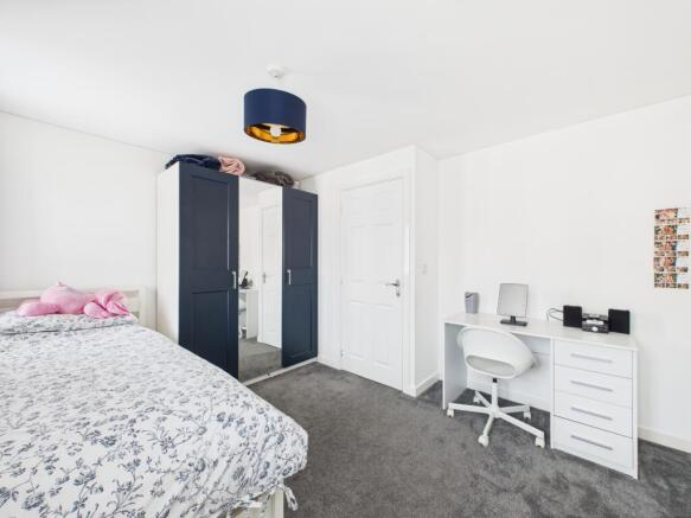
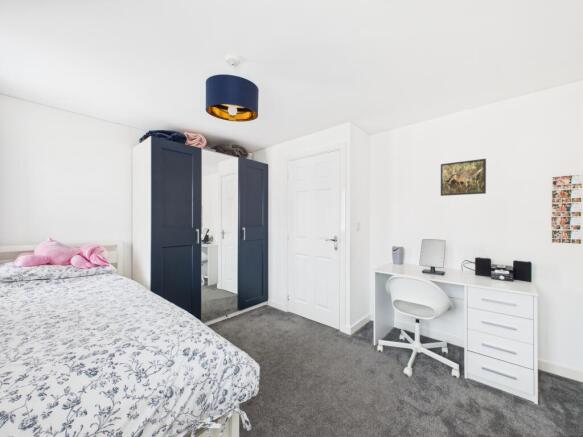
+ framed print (462, 178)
